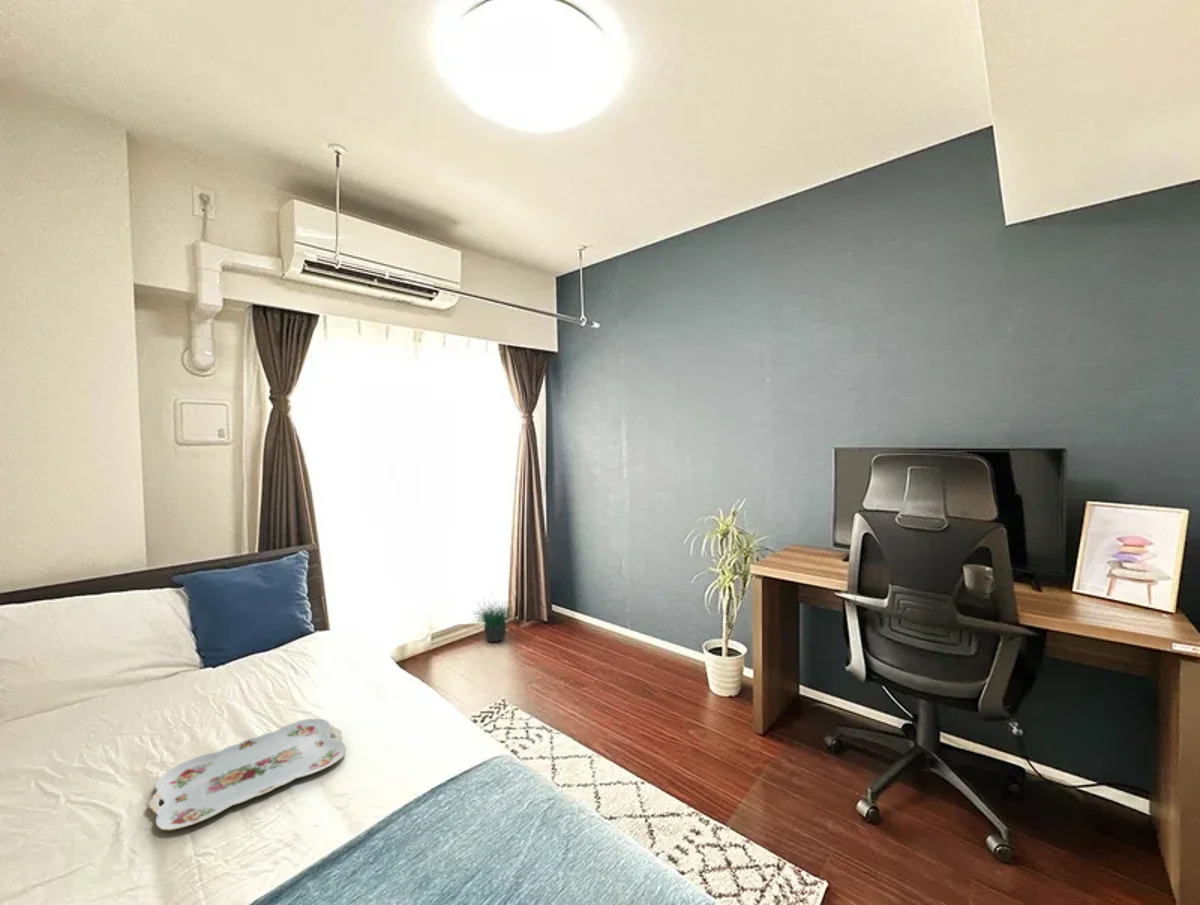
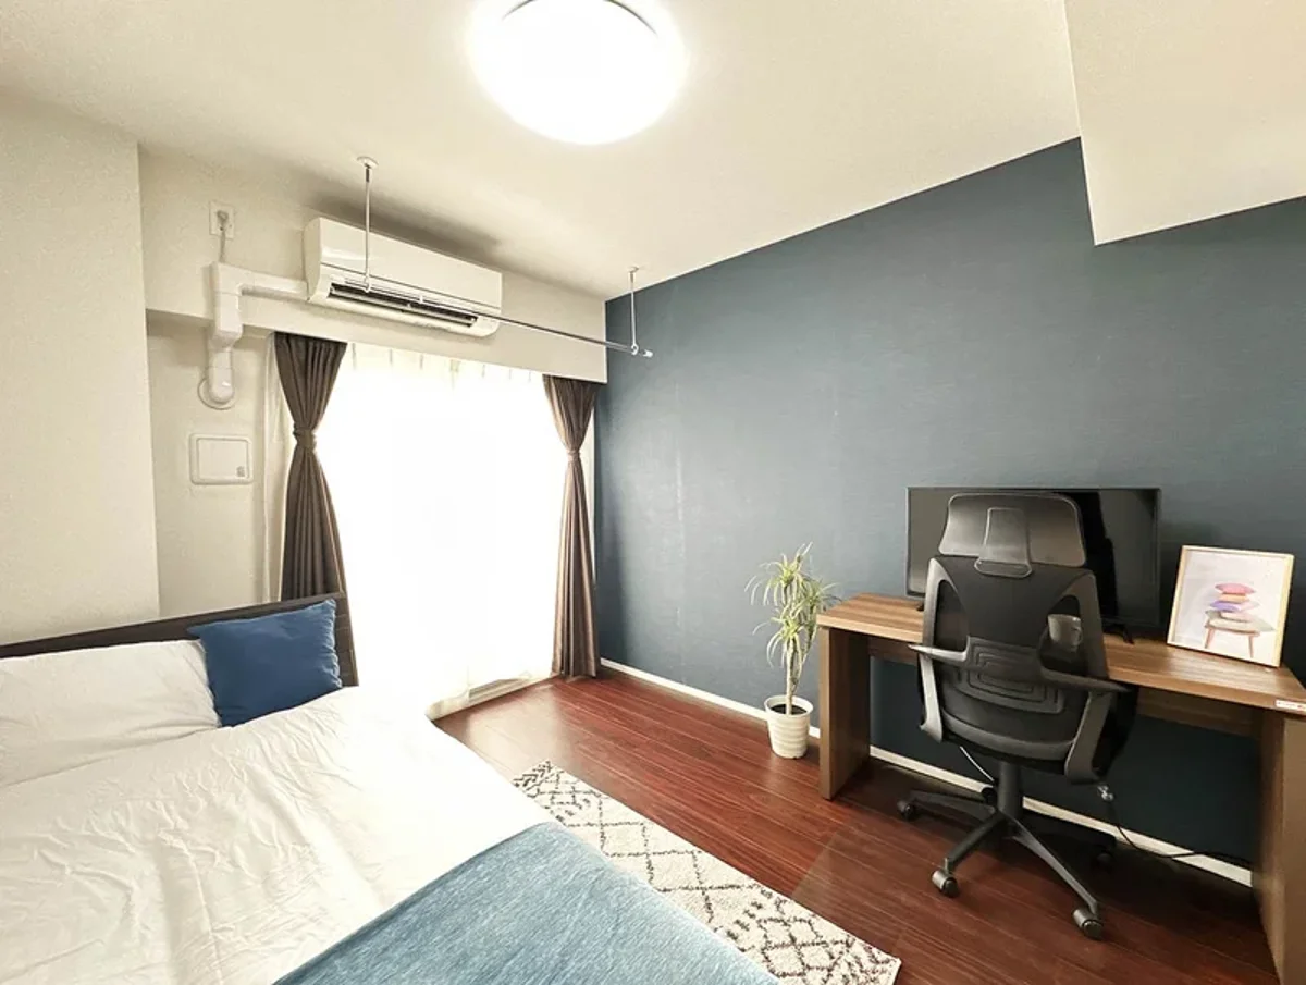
- serving tray (255, 766)
- potted plant (494, 615)
